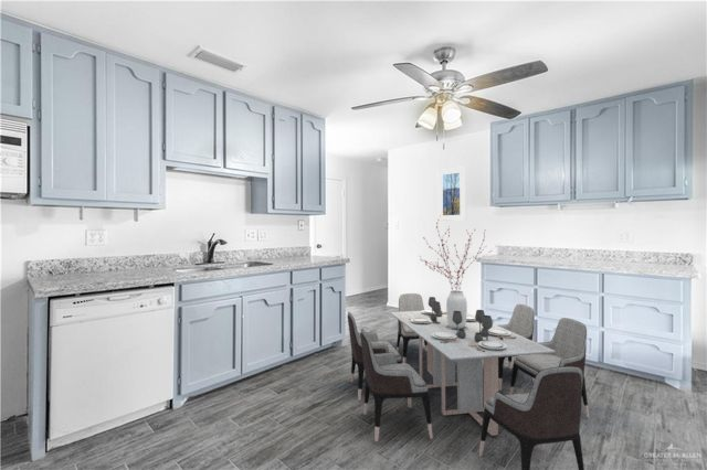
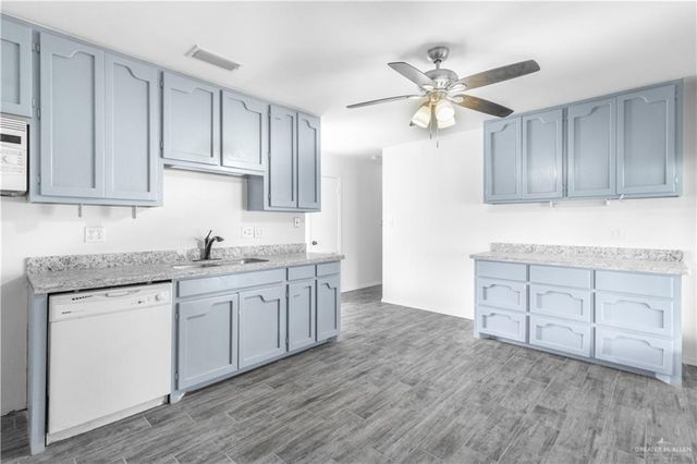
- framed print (451, 194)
- dining table (456, 307)
